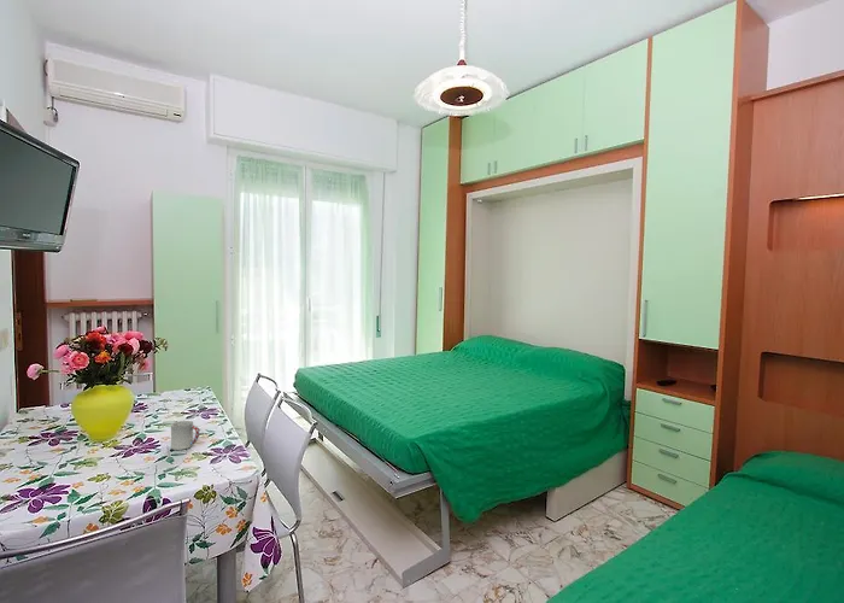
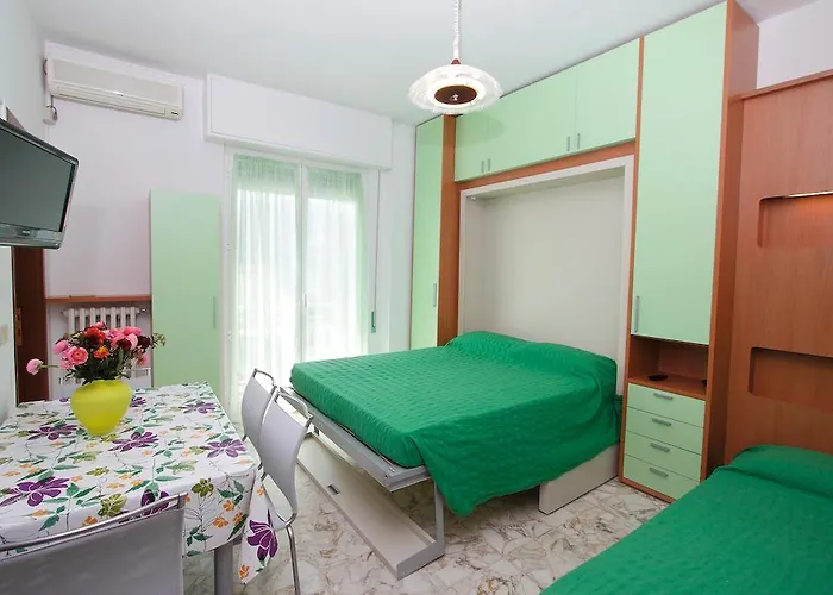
- cup (186, 434)
